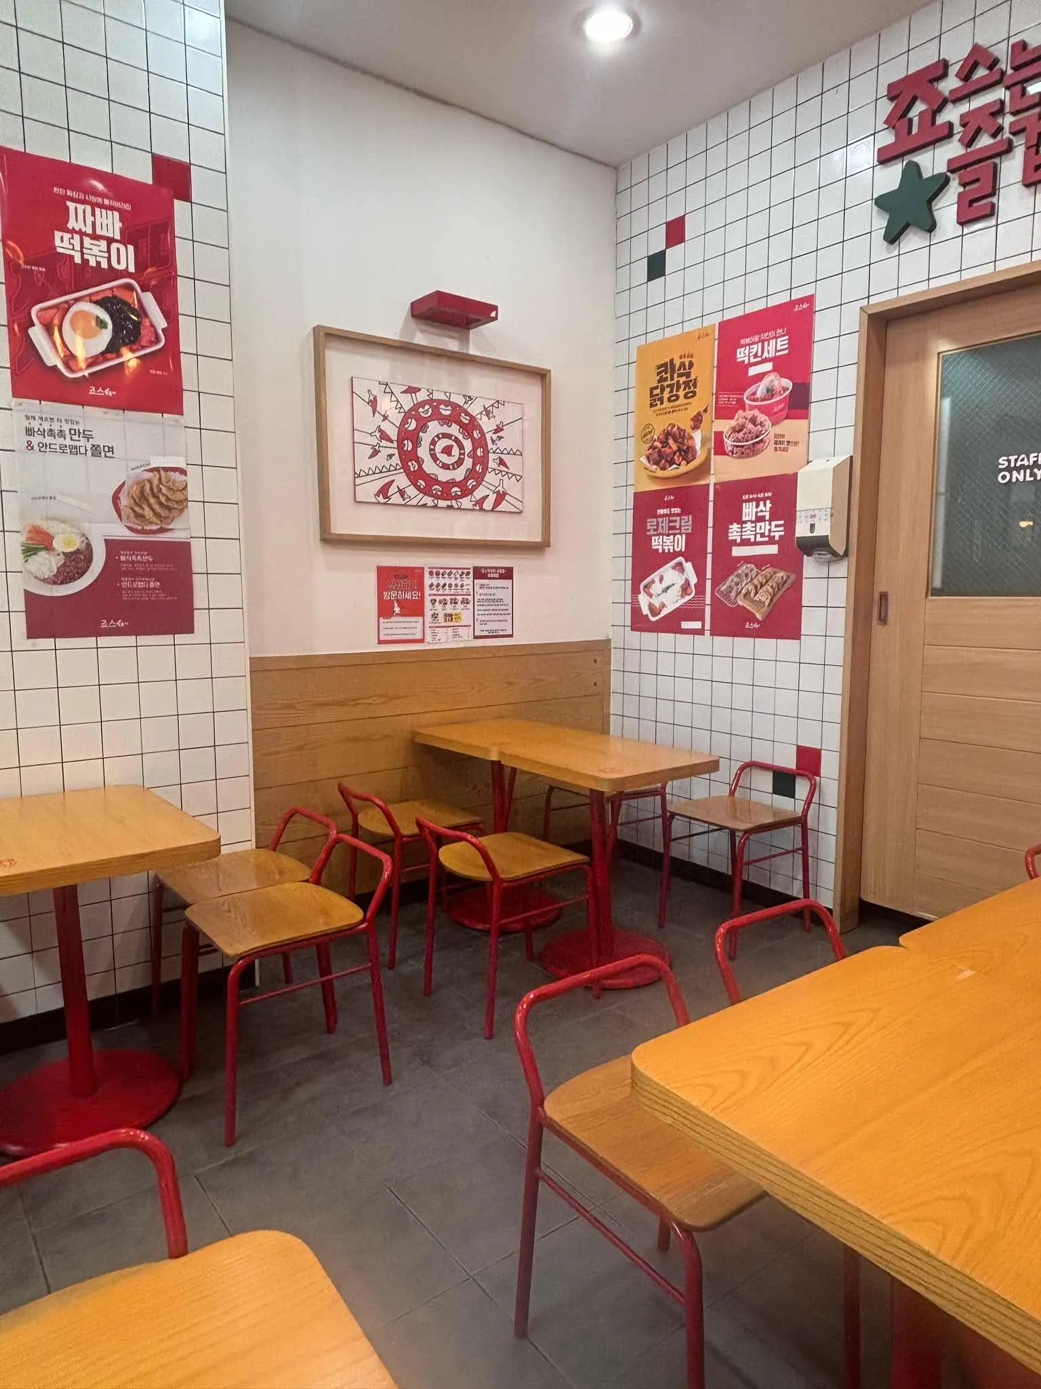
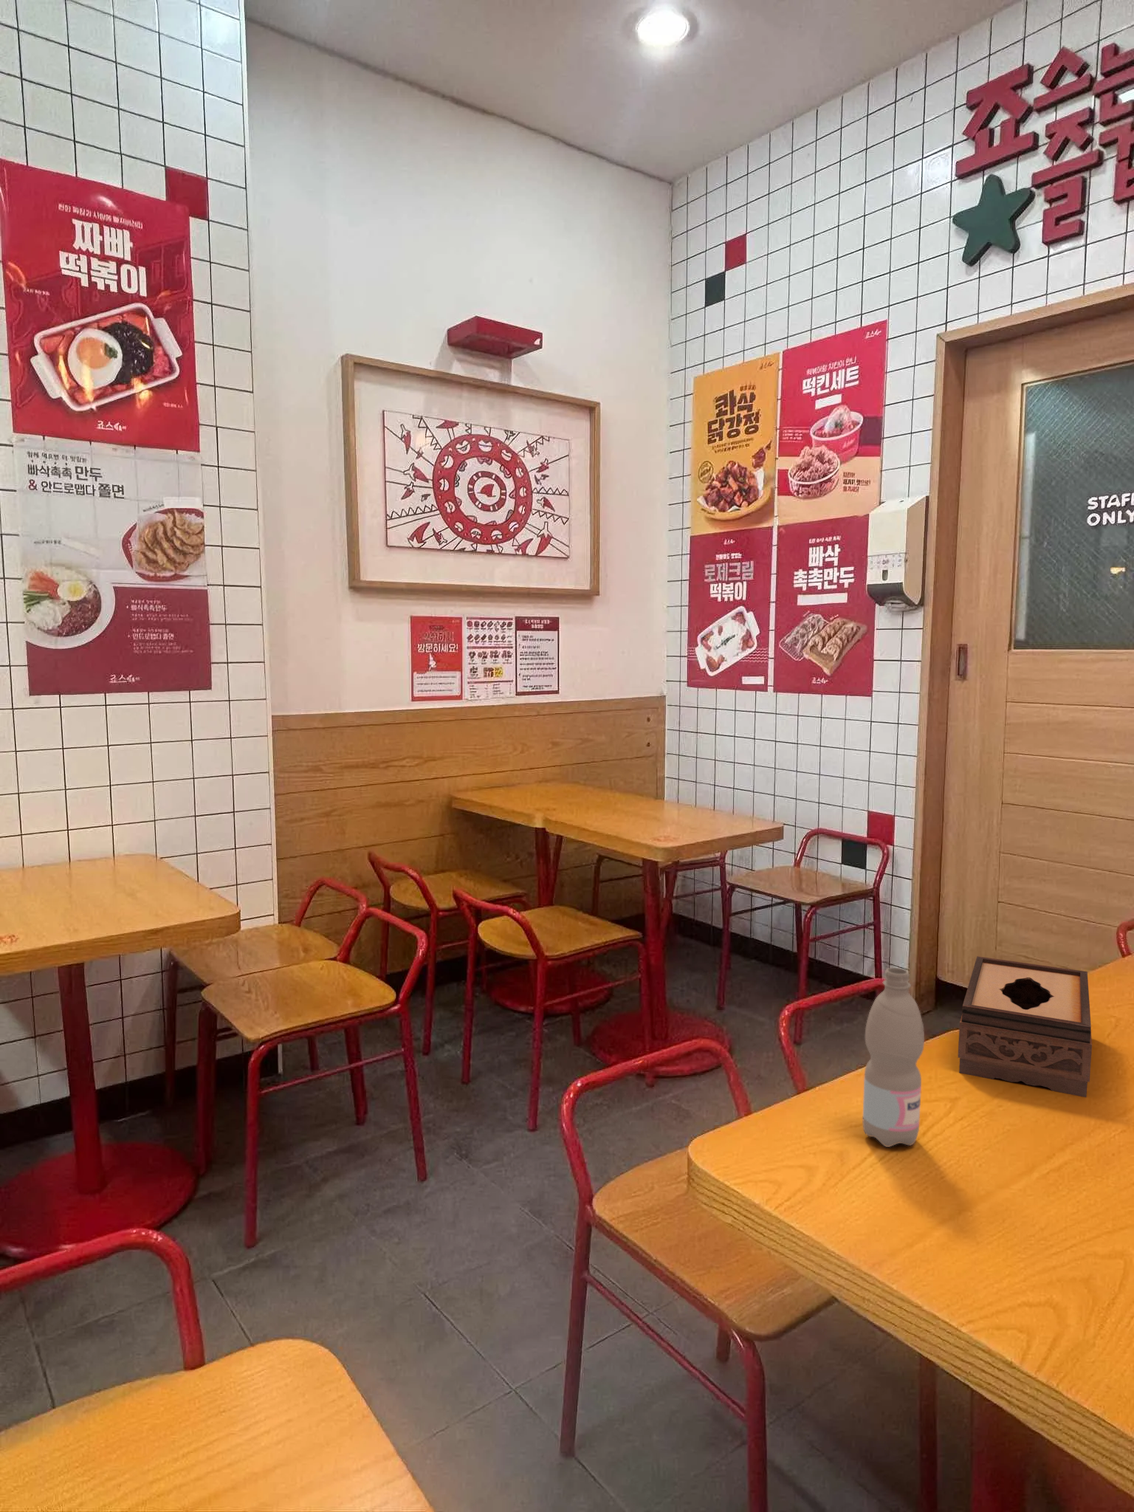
+ tissue box (1027, 1019)
+ water bottle (896, 1049)
